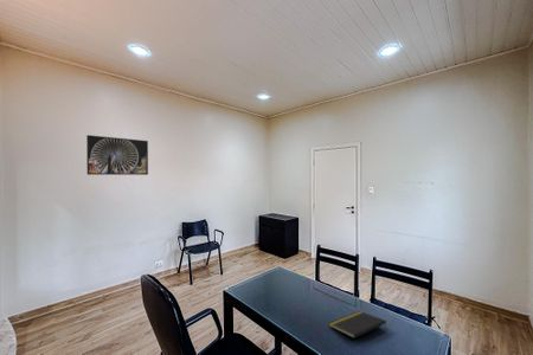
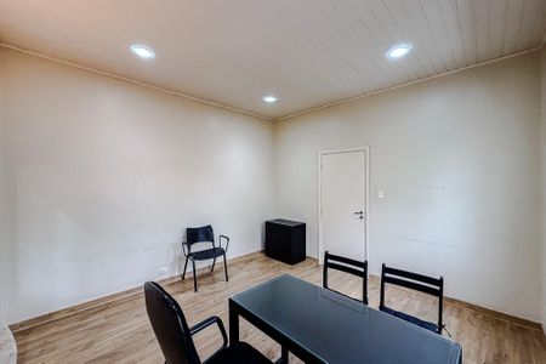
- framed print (120, 156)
- notepad (357, 323)
